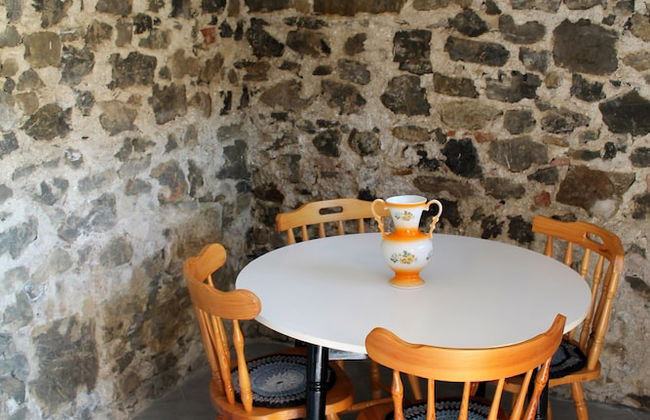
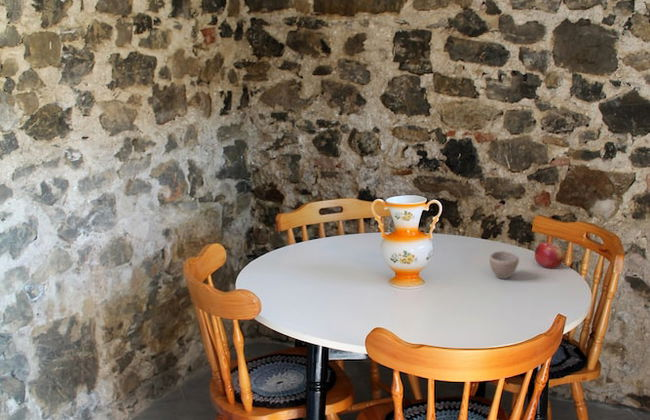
+ fruit (548, 254)
+ cup (502, 264)
